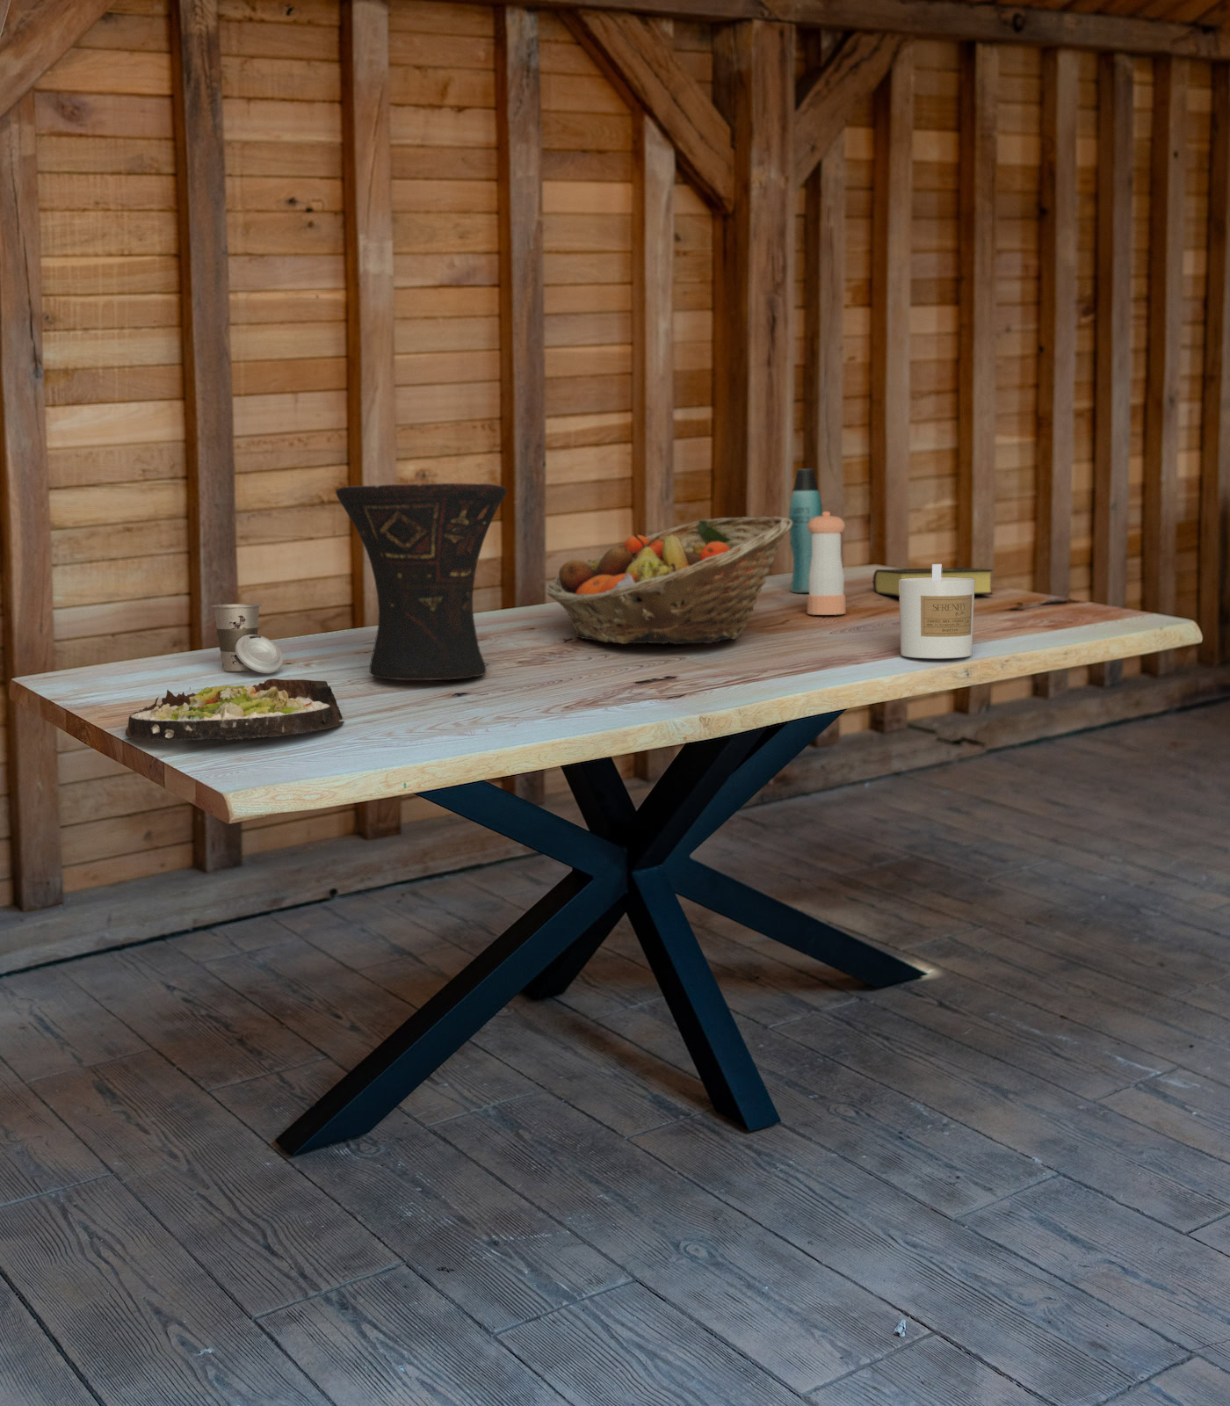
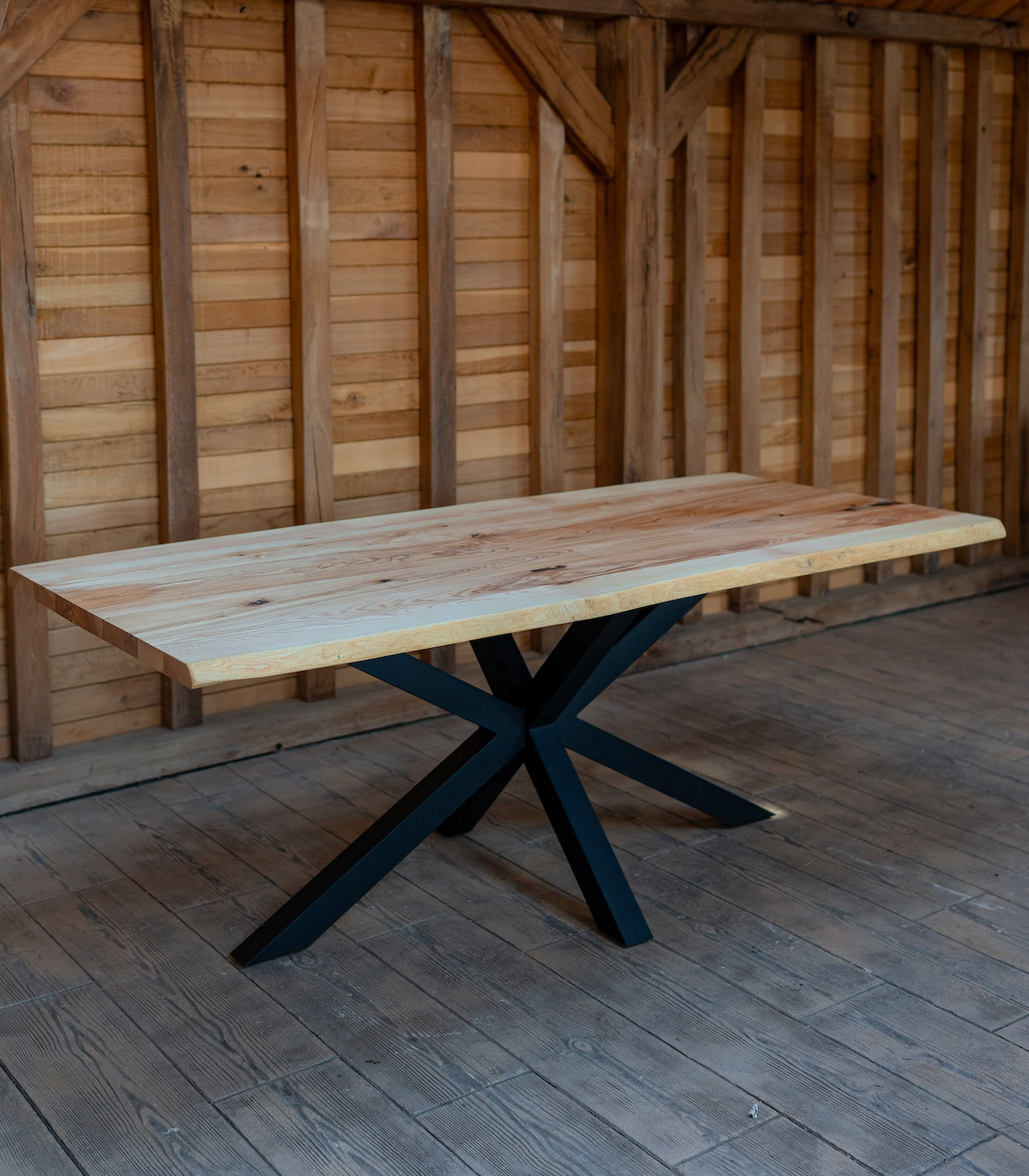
- bottle (806, 530)
- book (928, 576)
- pepper shaker (826, 562)
- vase (423, 581)
- fruit basket (668, 577)
- salad plate (231, 708)
- candle (936, 610)
- cup (246, 638)
